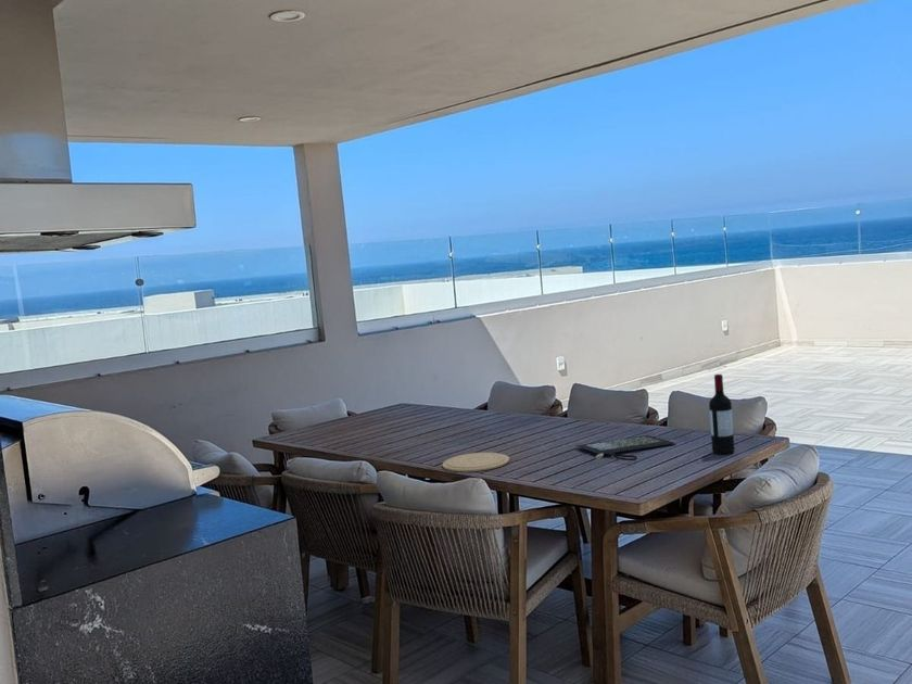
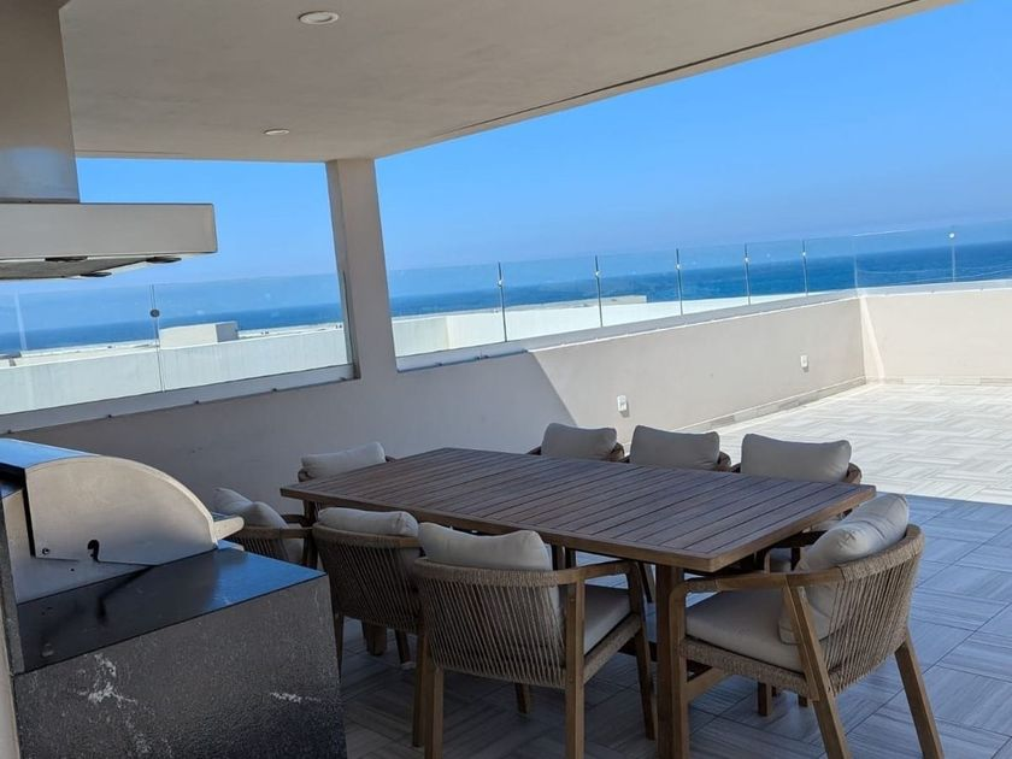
- wine bottle (721, 413)
- clutch bag (622, 444)
- plate (476, 460)
